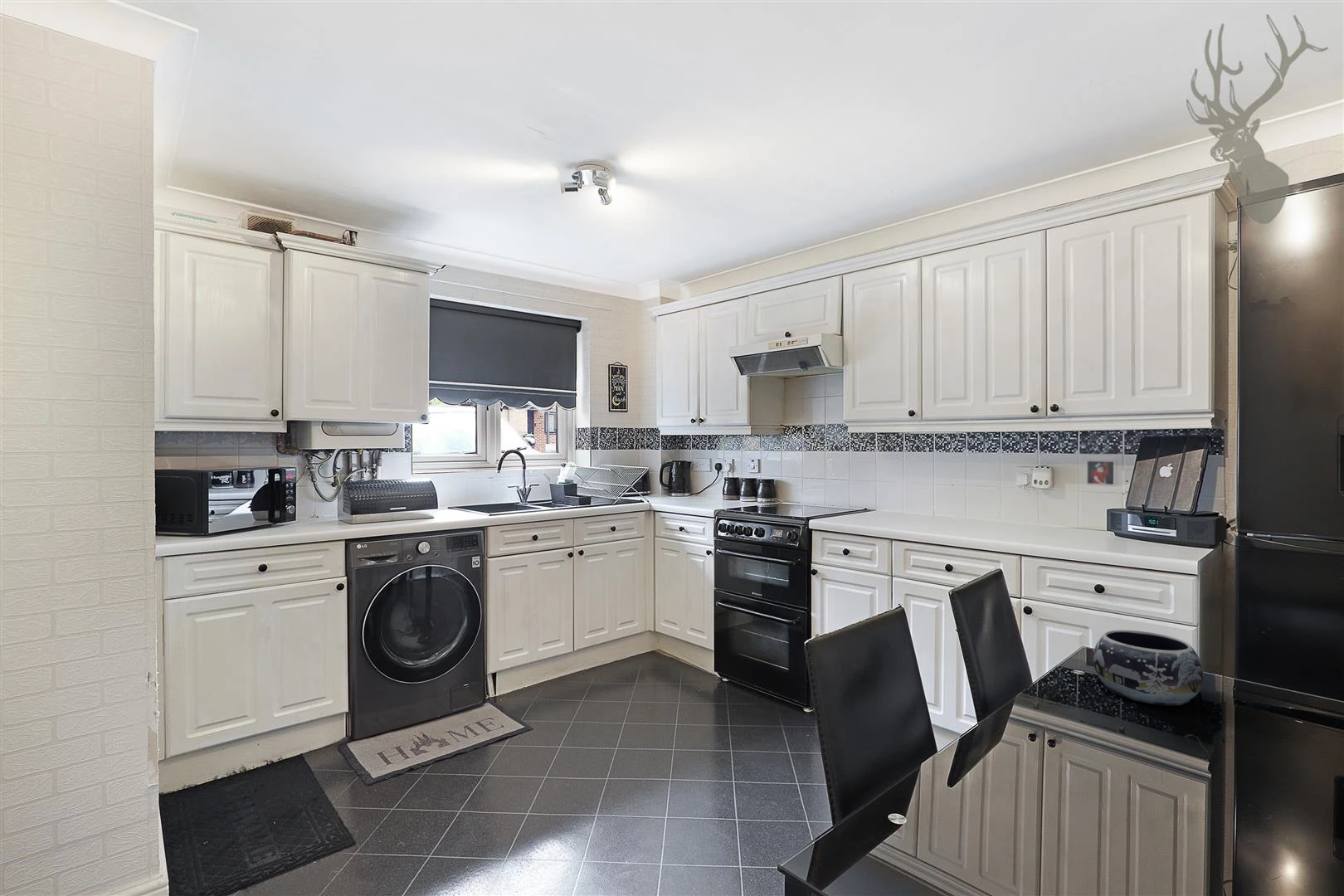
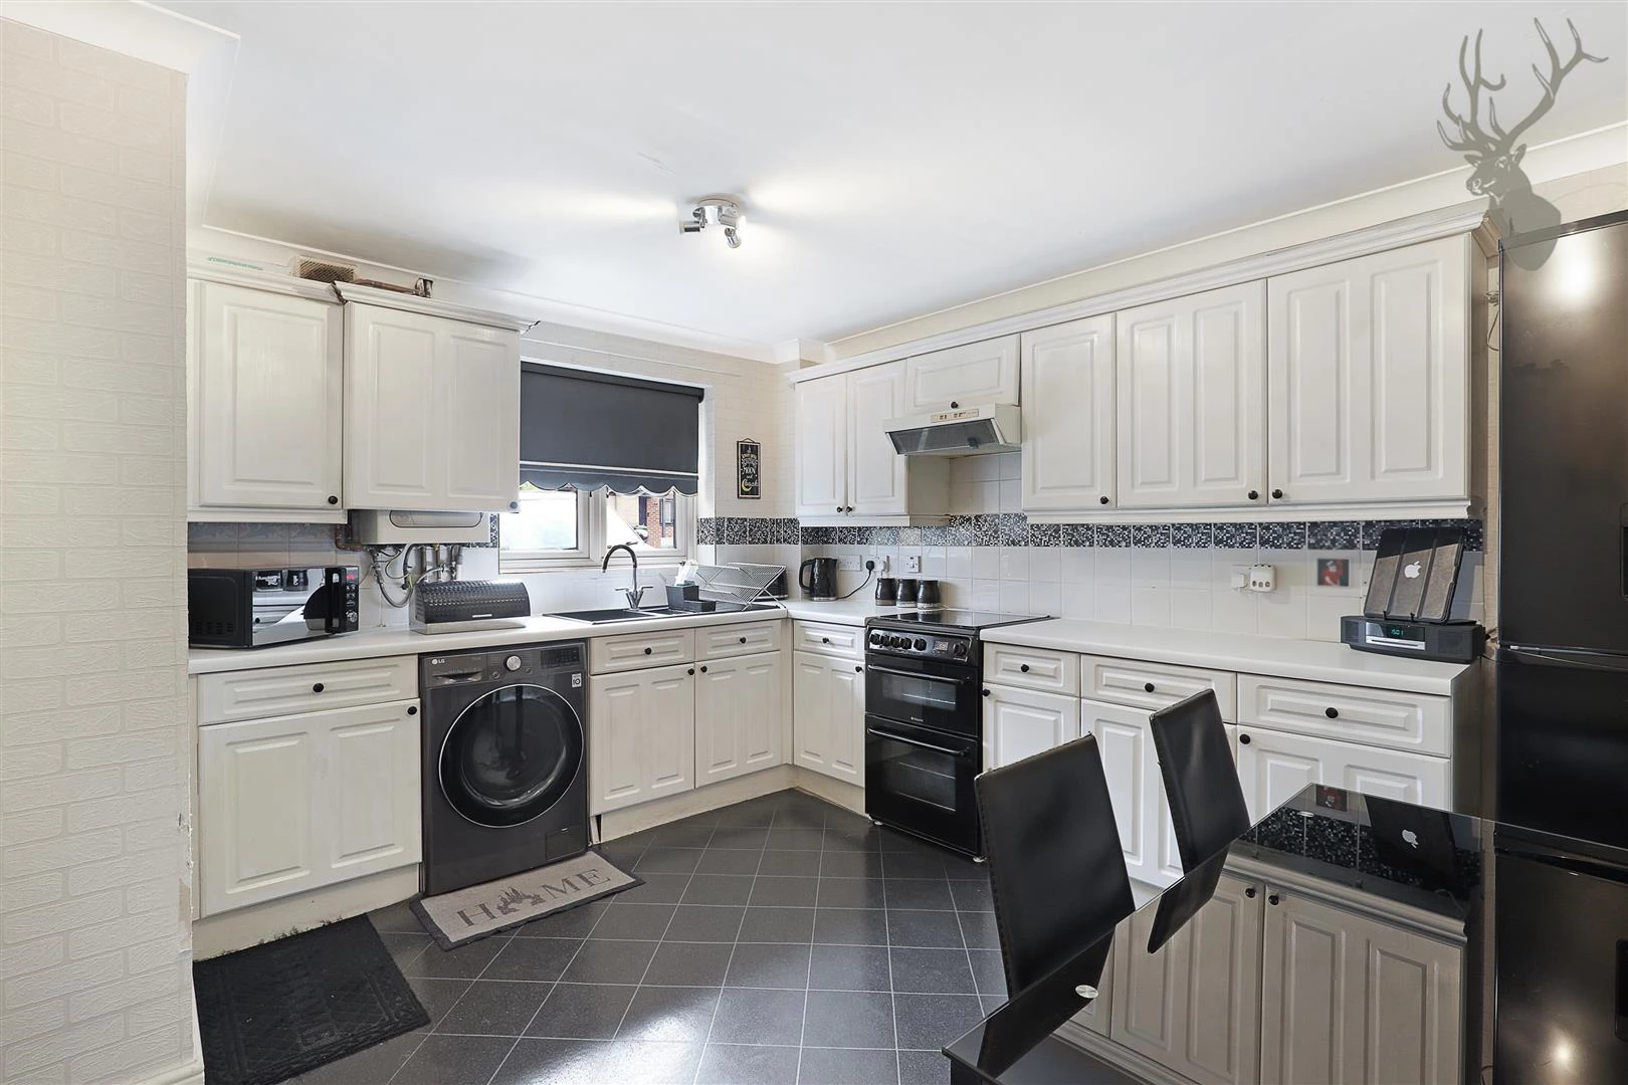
- decorative bowl (1146, 666)
